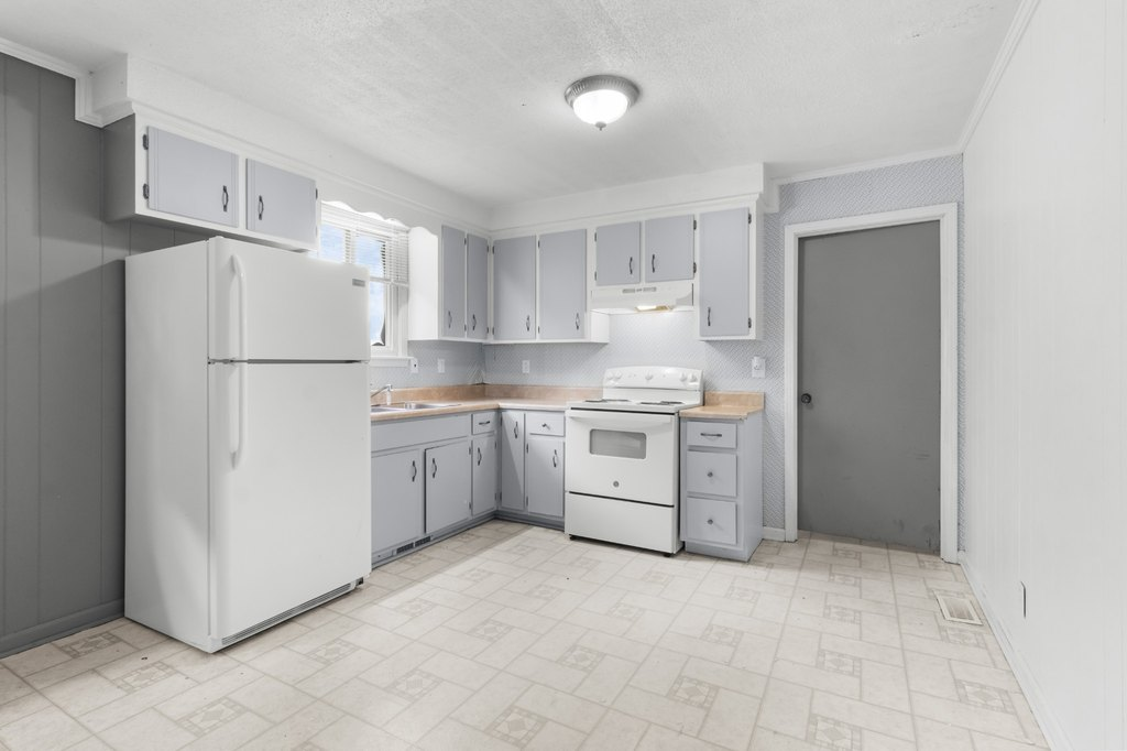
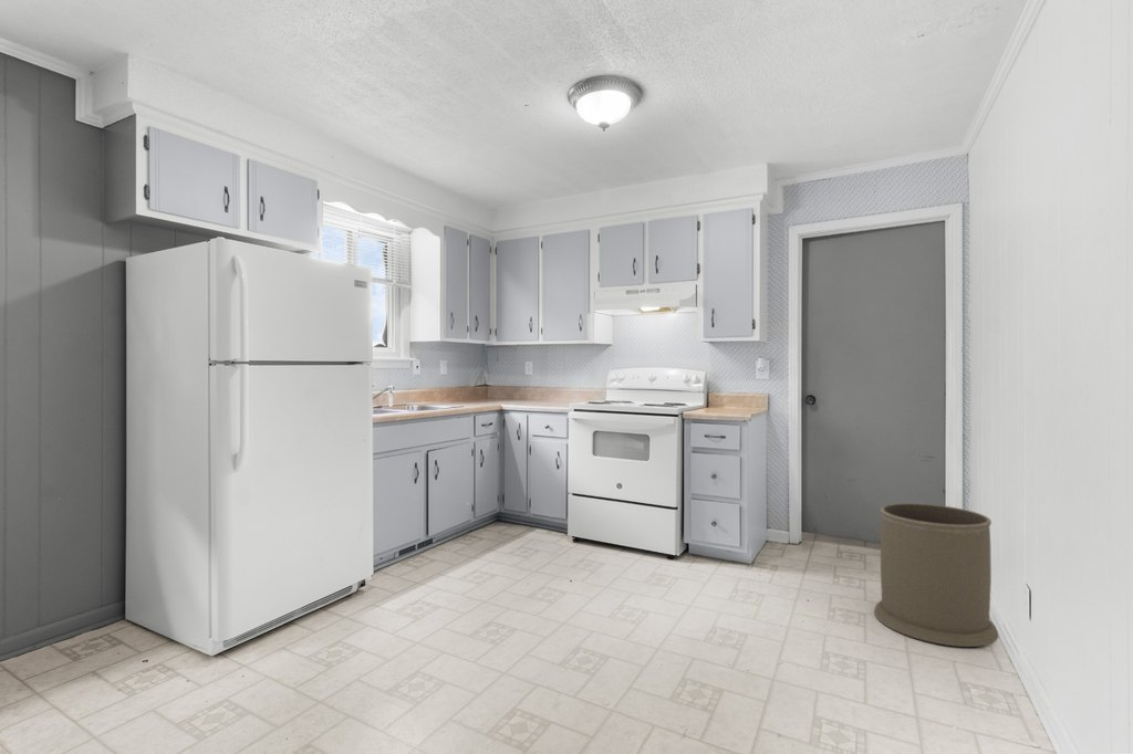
+ trash can (933, 567)
